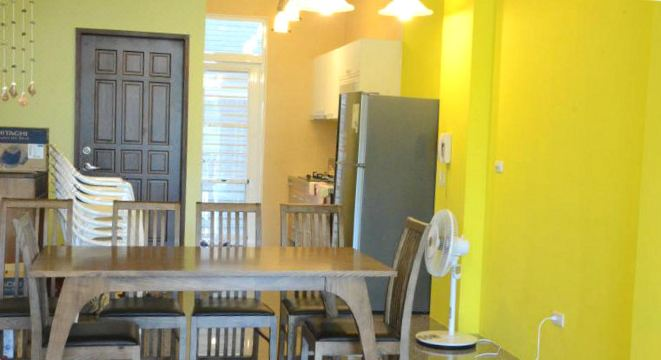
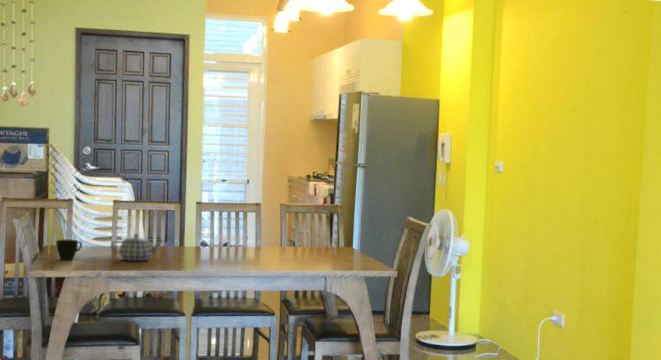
+ cup (68, 249)
+ teapot (137, 246)
